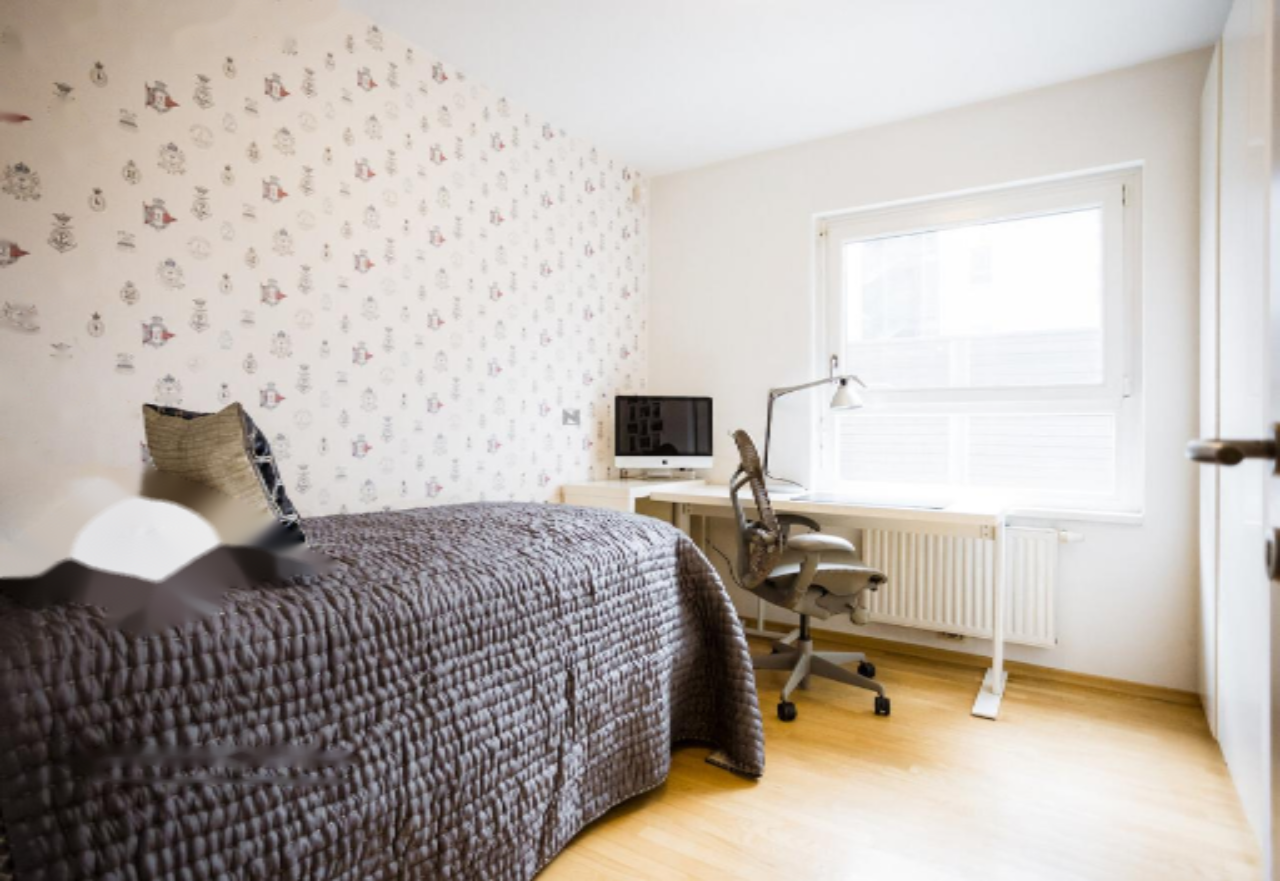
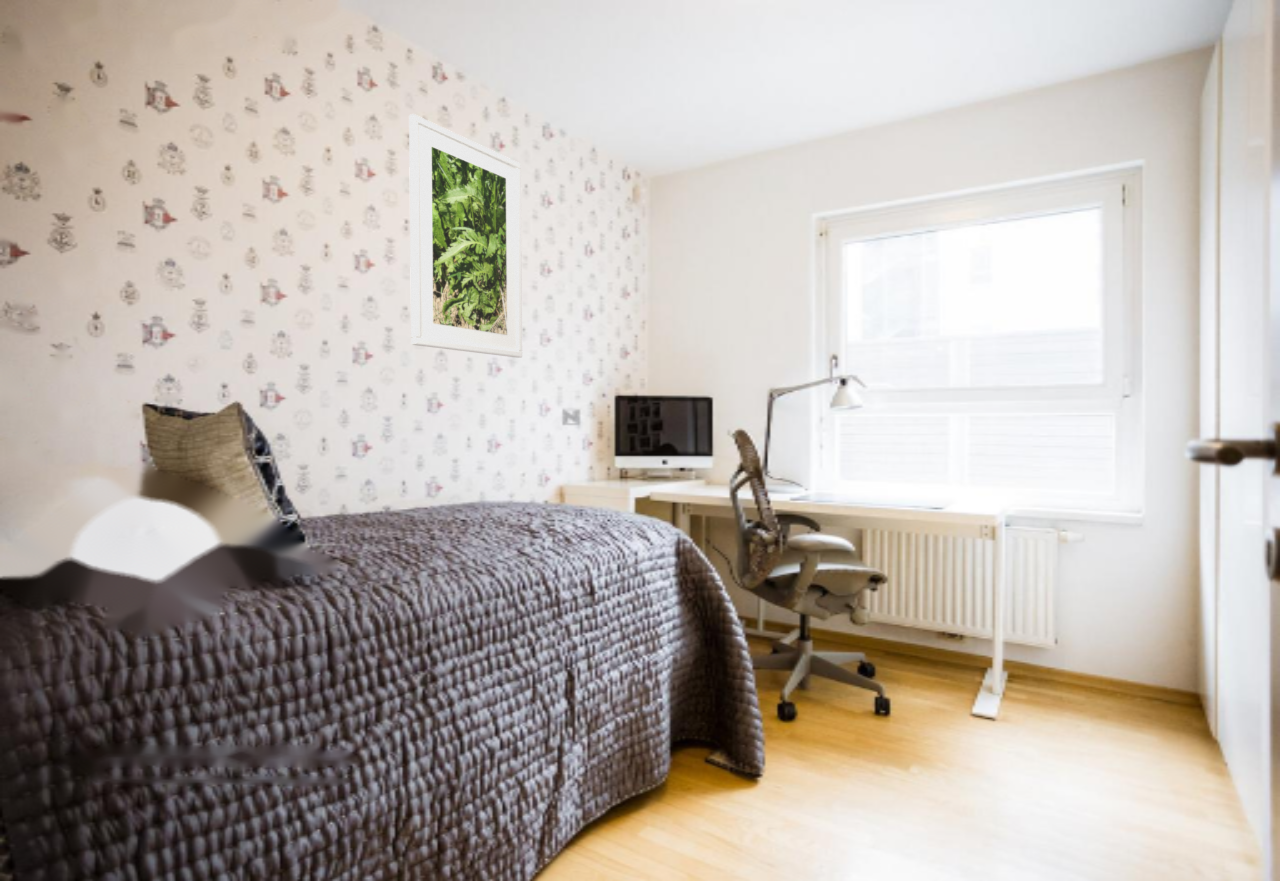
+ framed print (470, 246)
